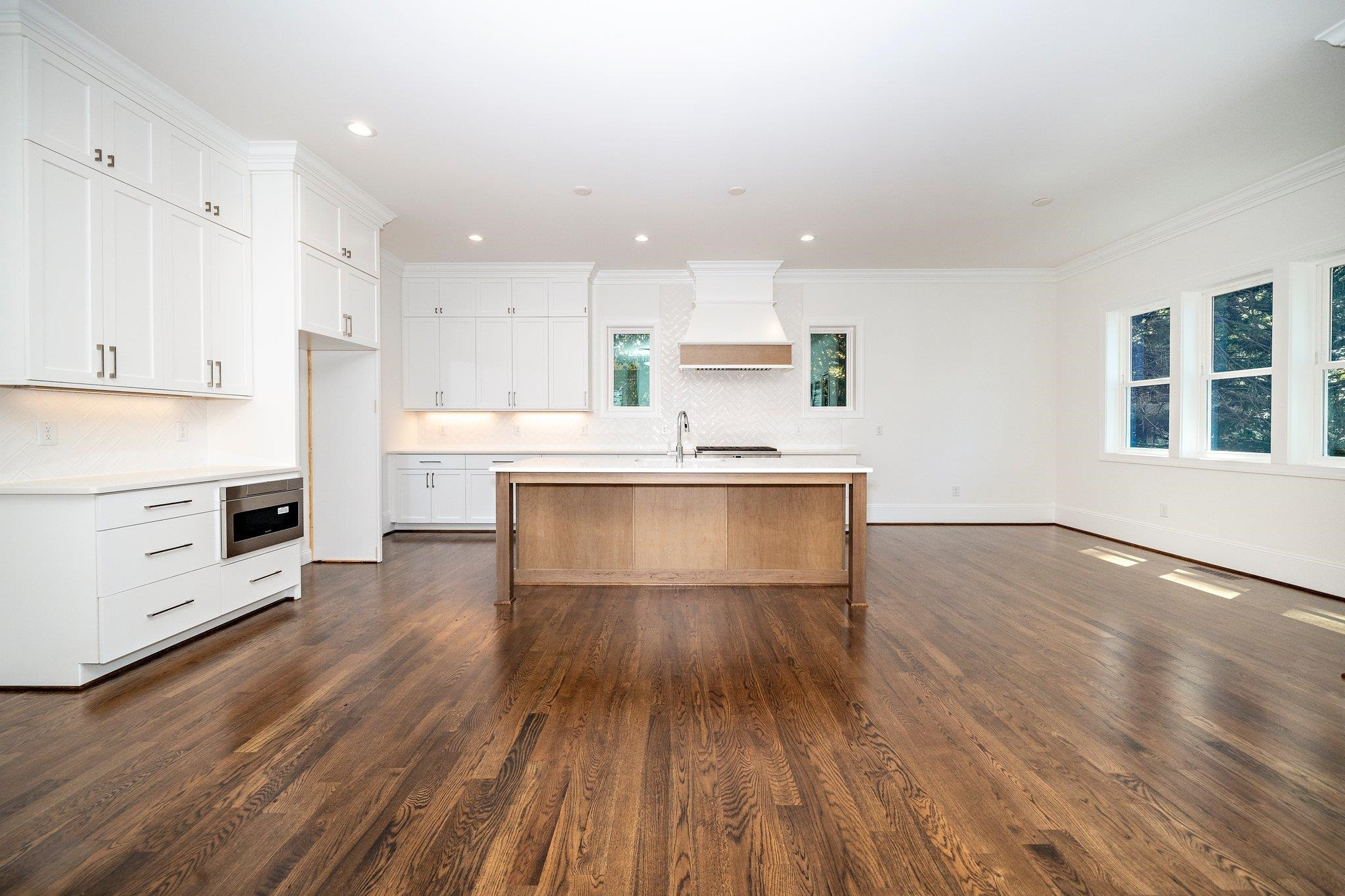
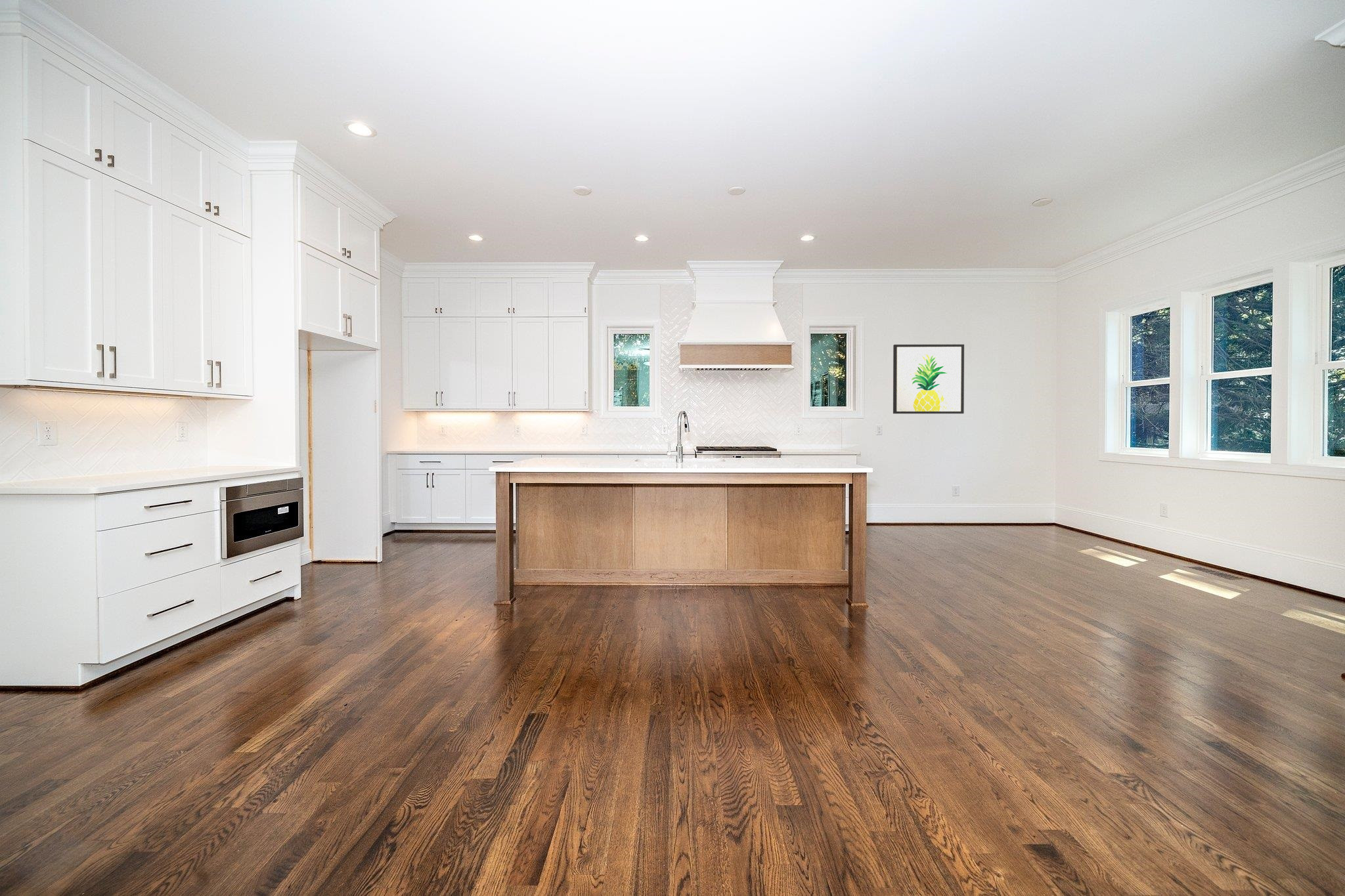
+ wall art (928, 379)
